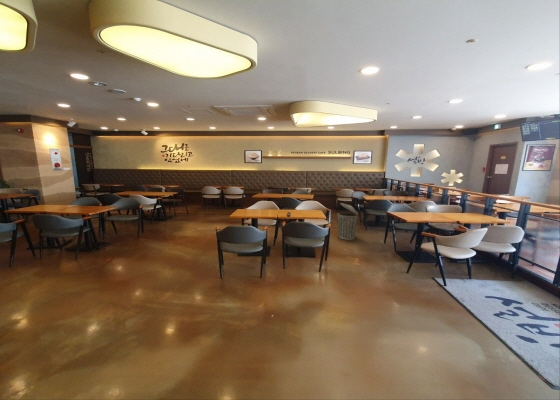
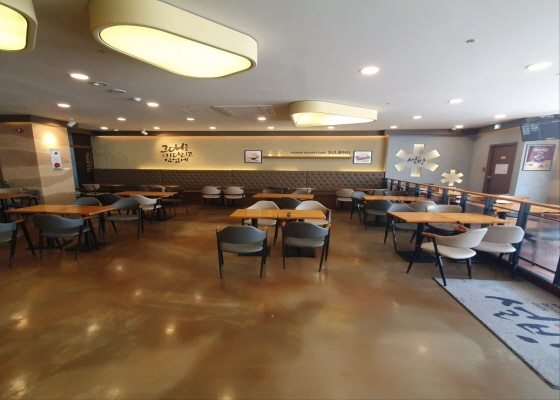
- trash can (347, 220)
